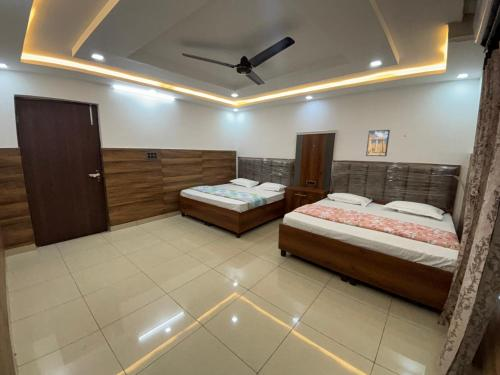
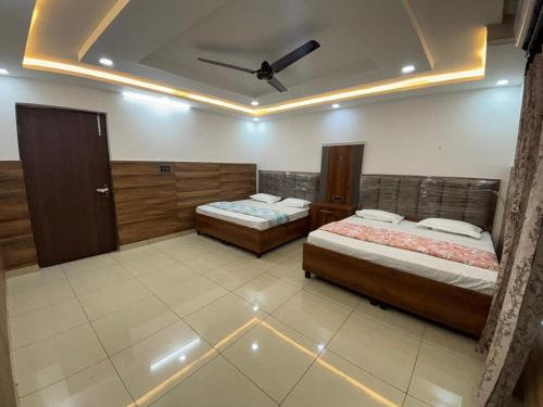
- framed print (377, 143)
